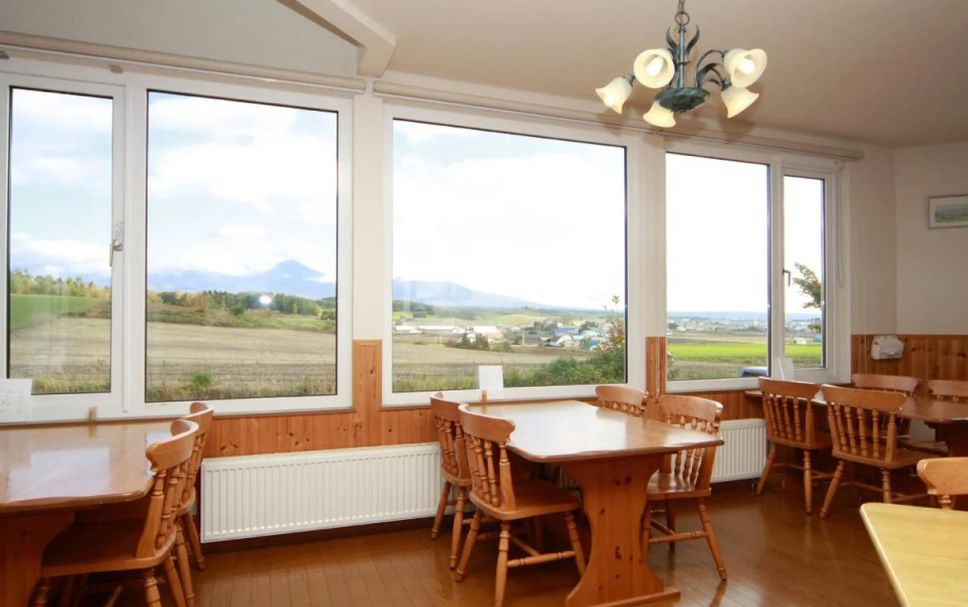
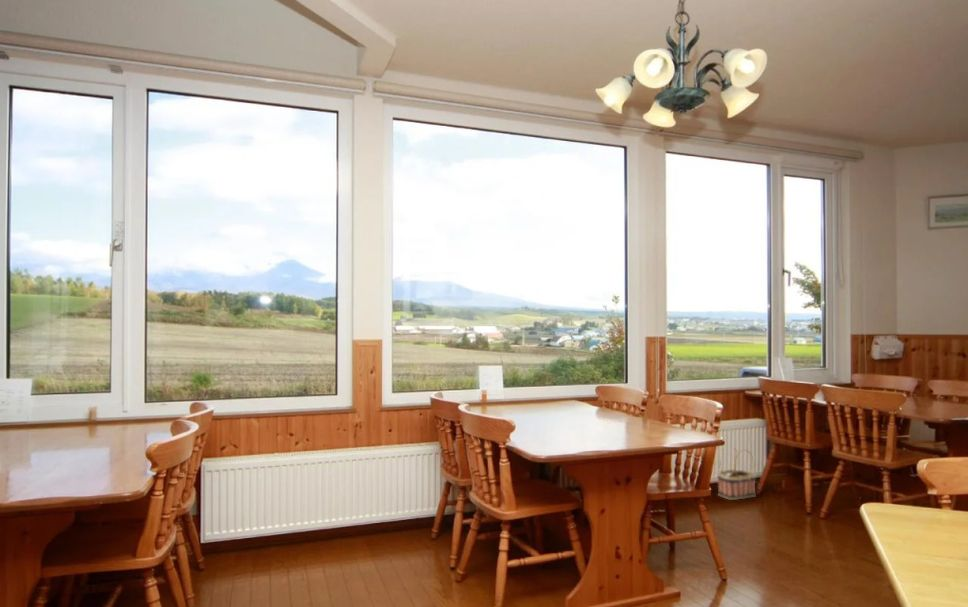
+ basket (736, 471)
